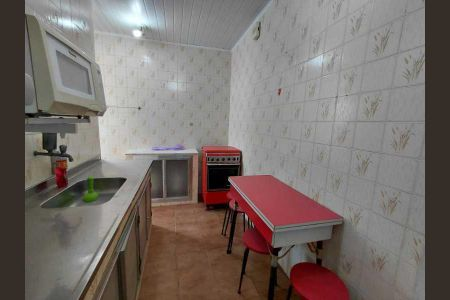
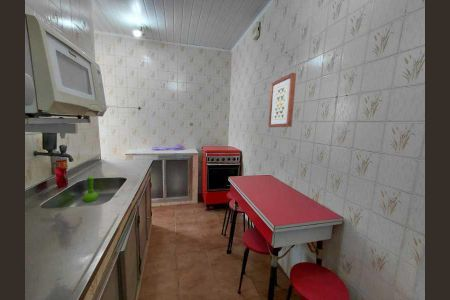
+ wall art (280, 103)
